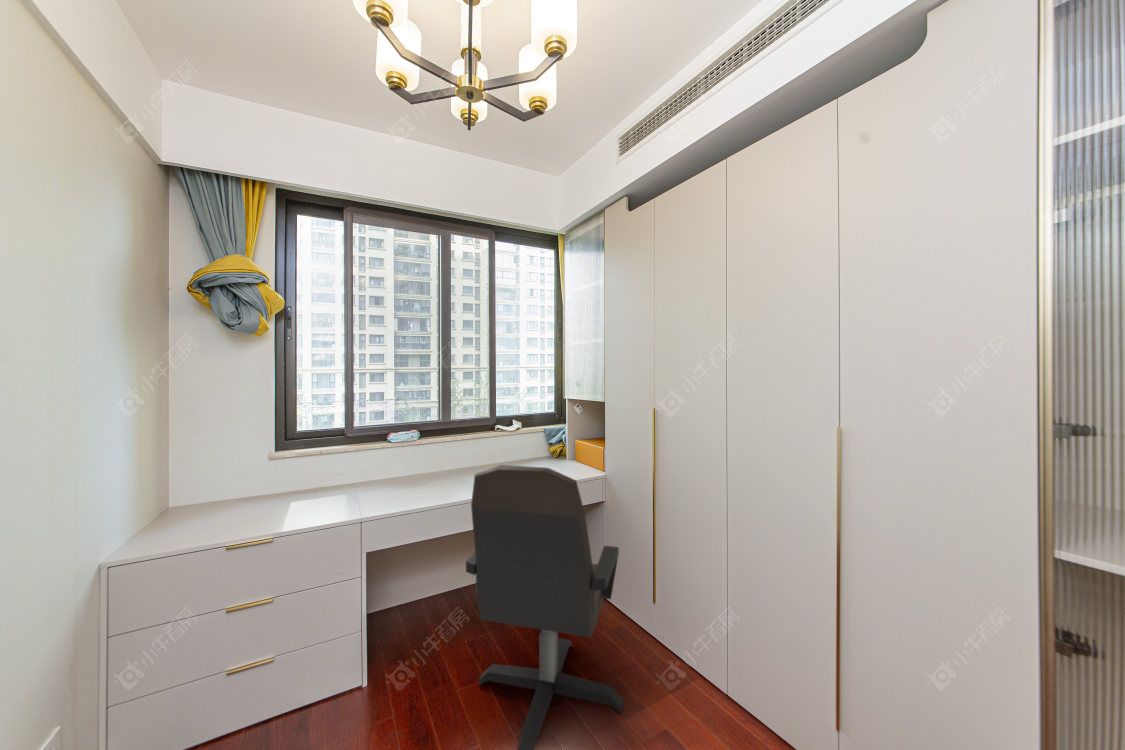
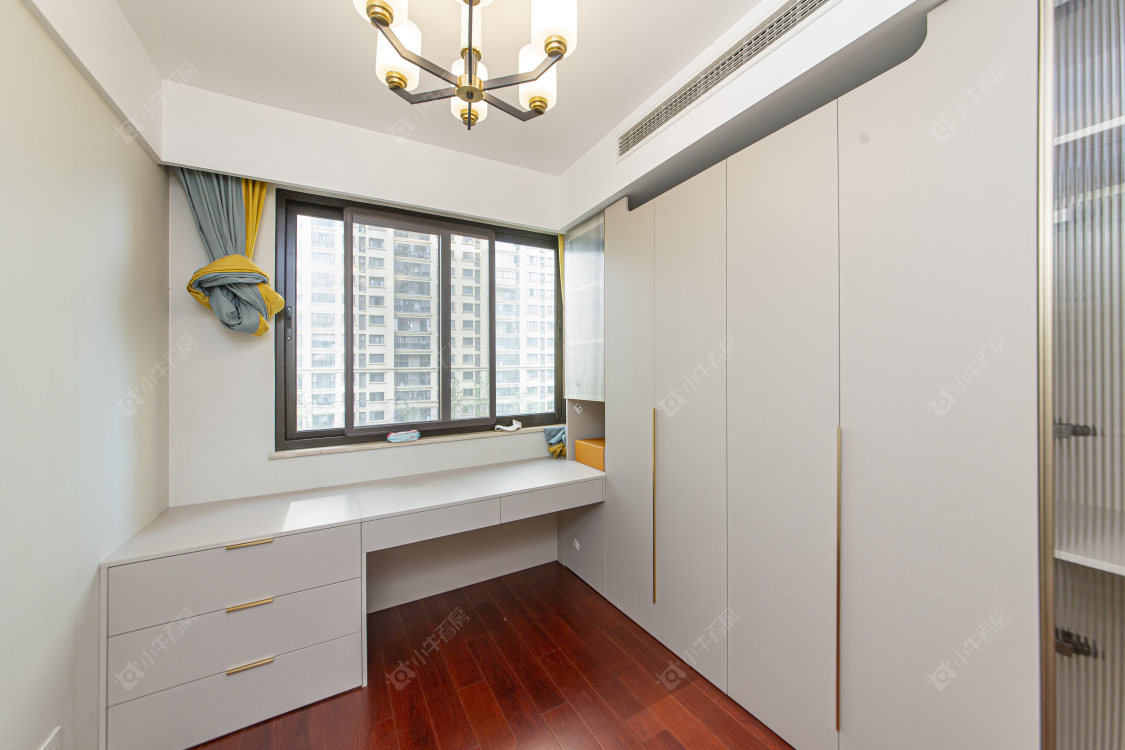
- office chair (548, 572)
